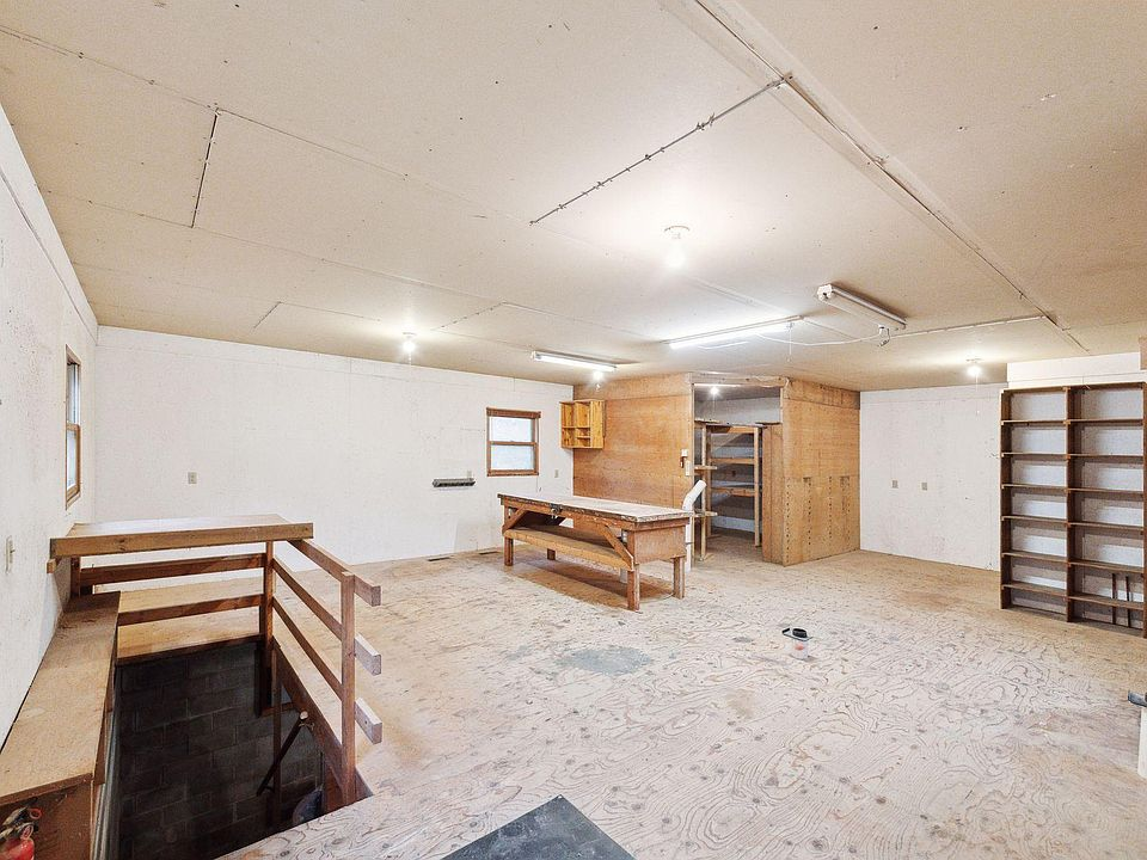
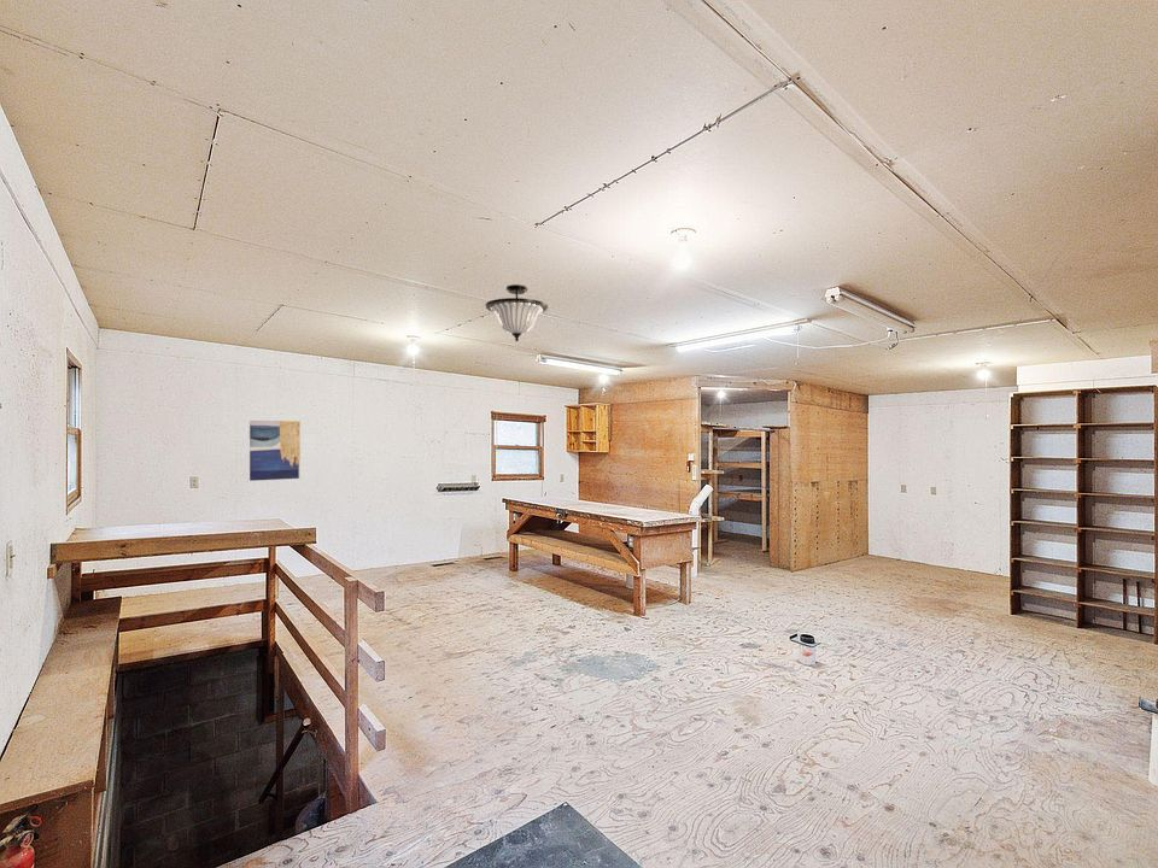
+ wall art (275, 450)
+ light fixture (516, 313)
